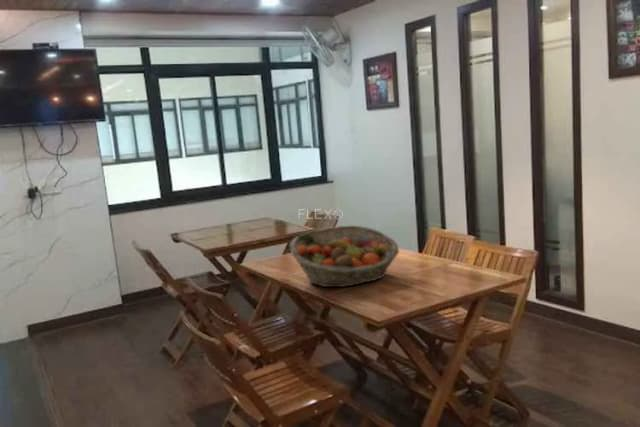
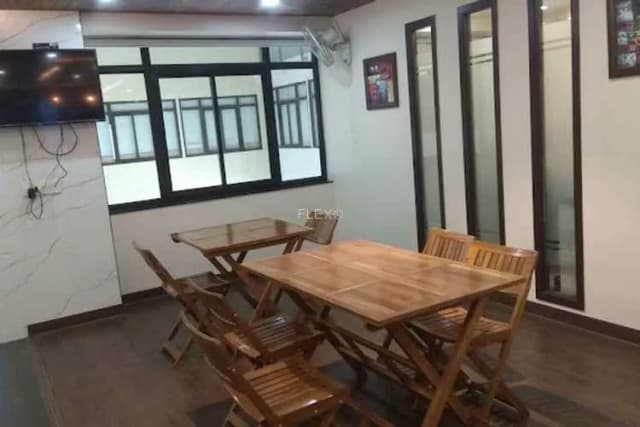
- fruit basket (344, 254)
